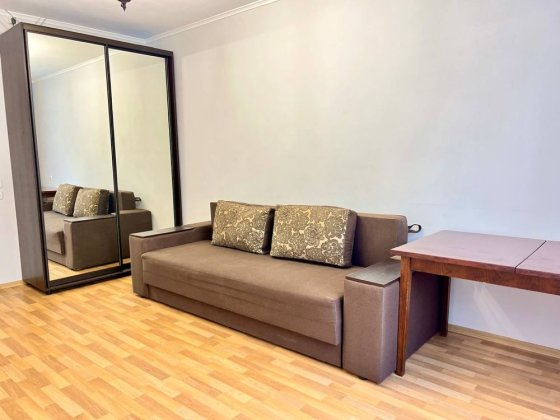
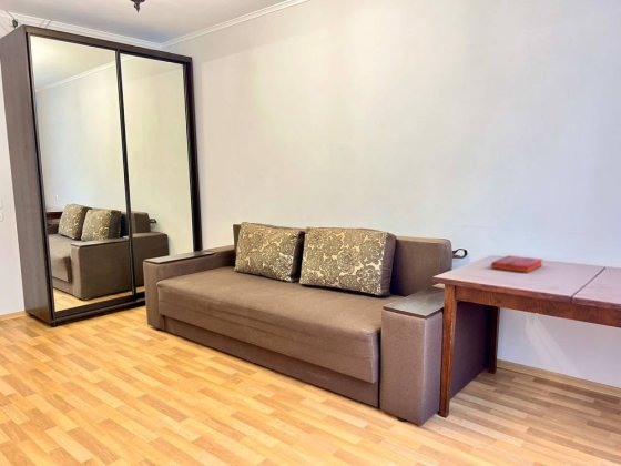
+ hardback book (517, 263)
